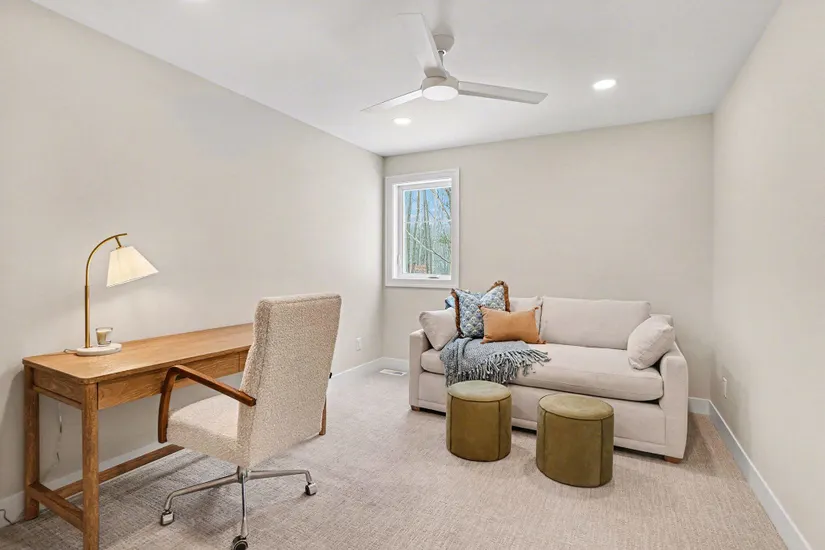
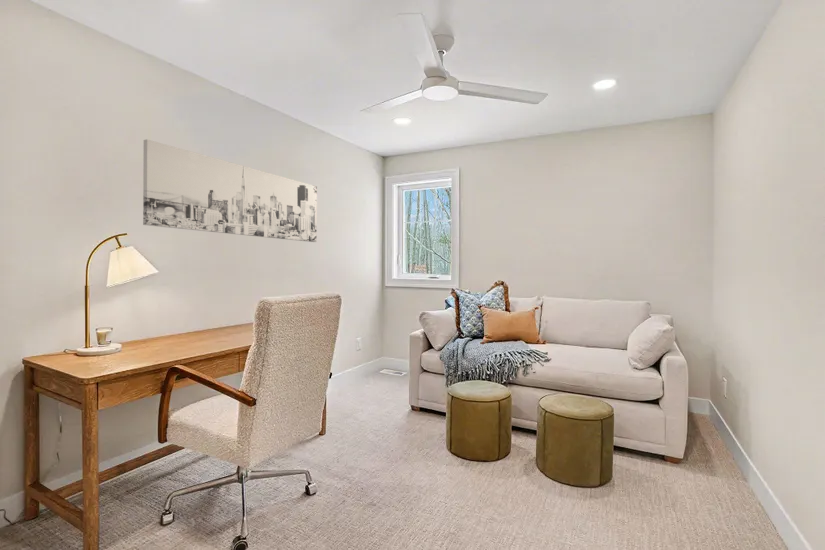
+ wall art (248, 201)
